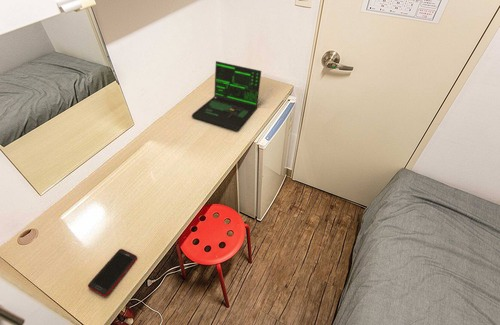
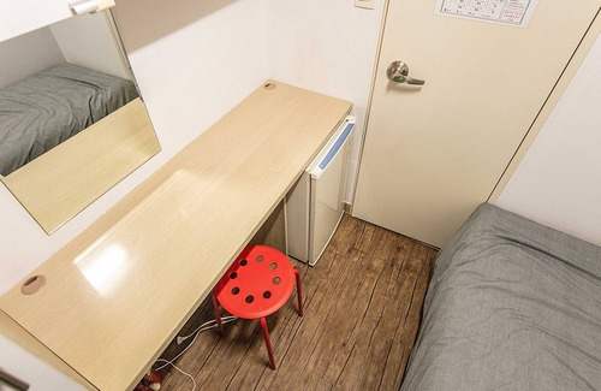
- cell phone (113, 271)
- laptop (231, 95)
